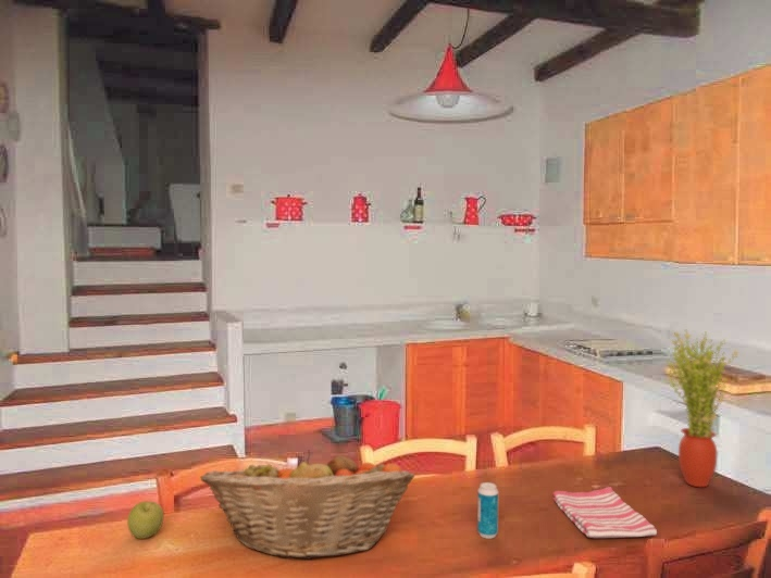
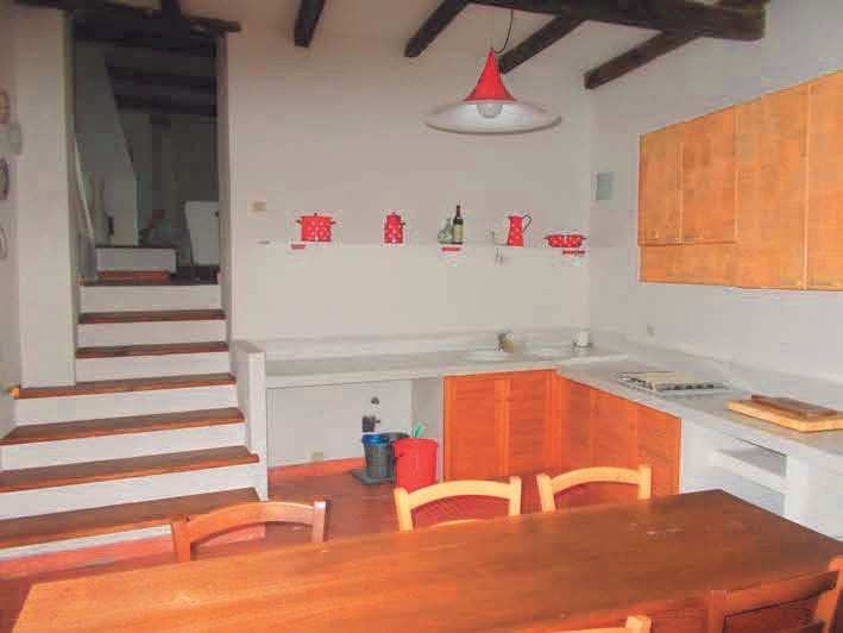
- potted plant (697, 410)
- fruit basket (309, 491)
- apple (146, 519)
- dish towel (600, 511)
- beverage can (487, 510)
